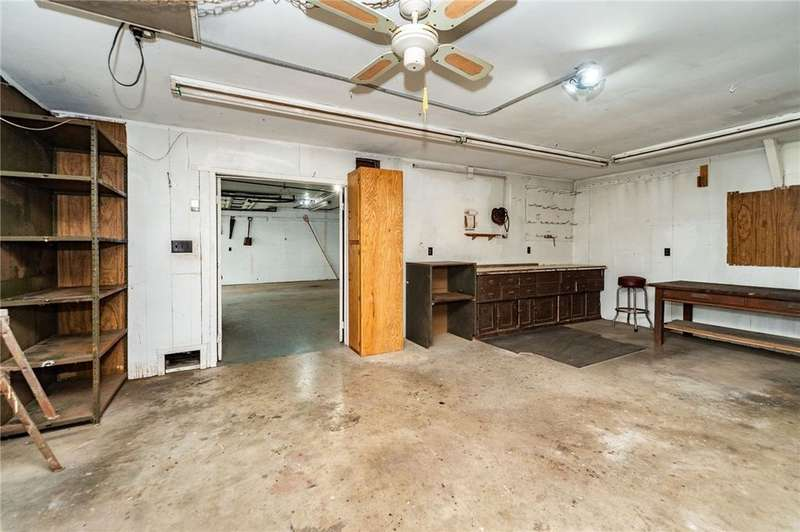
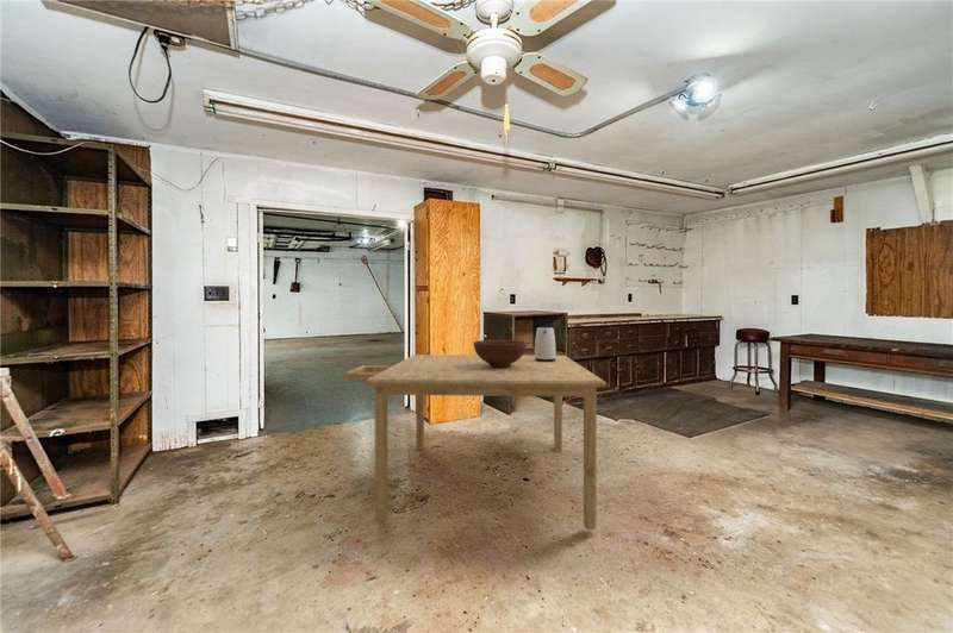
+ fruit bowl (499, 353)
+ dining table (463, 394)
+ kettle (544, 343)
